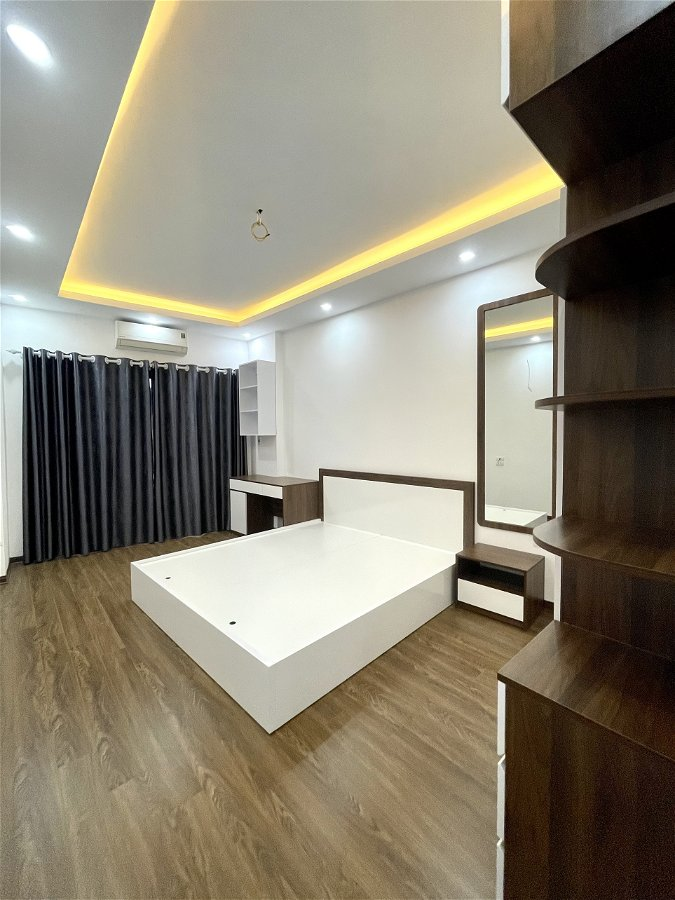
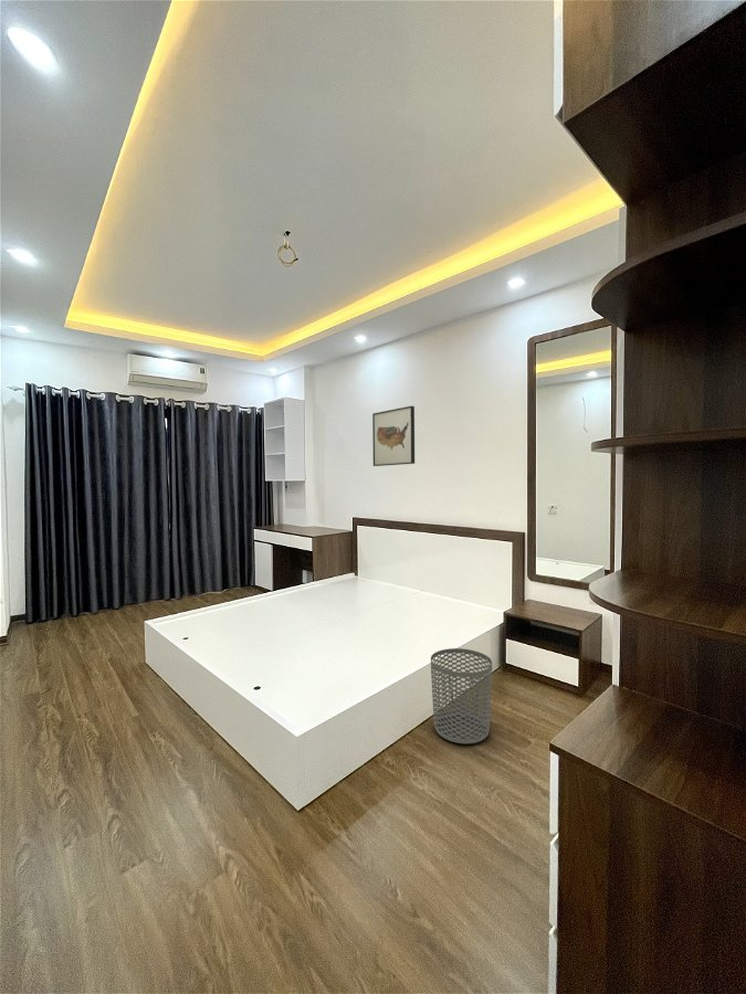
+ waste bin (461, 694)
+ wall art (392, 437)
